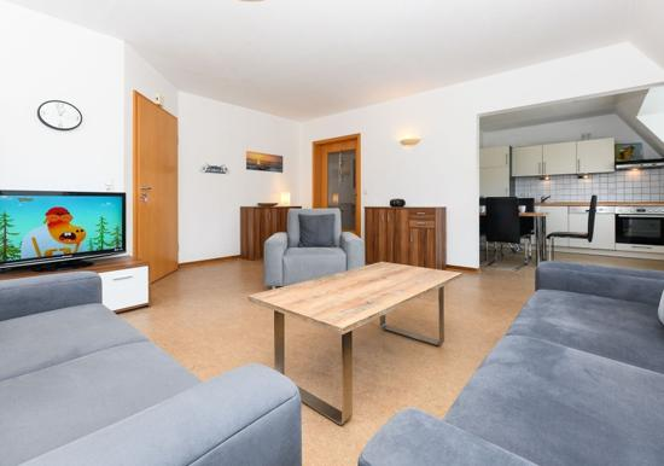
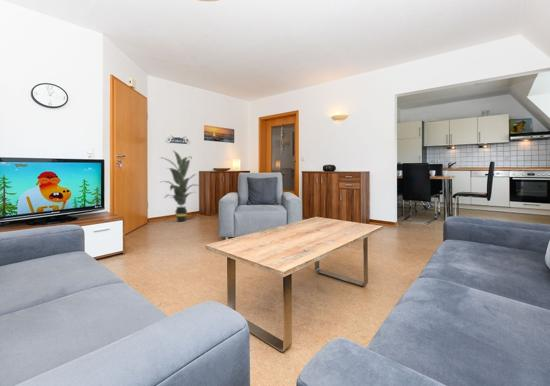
+ indoor plant (177, 186)
